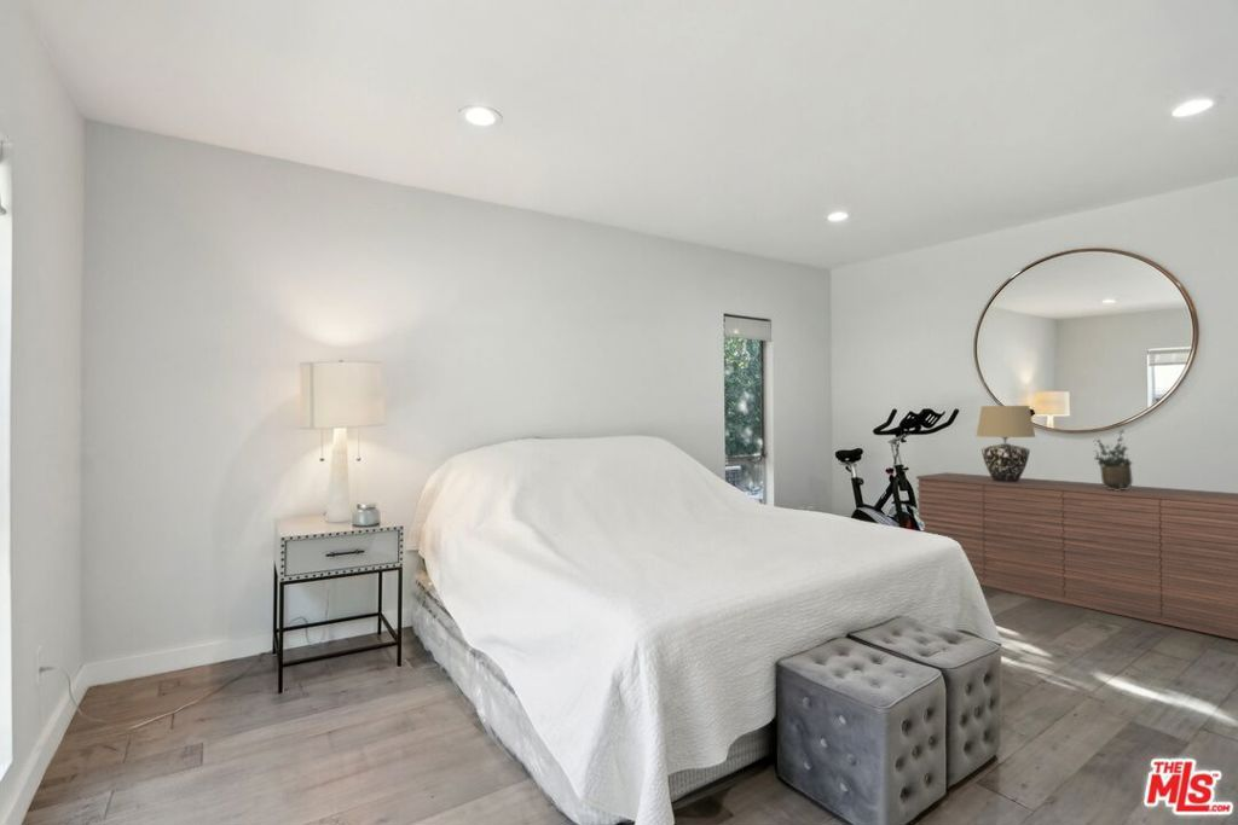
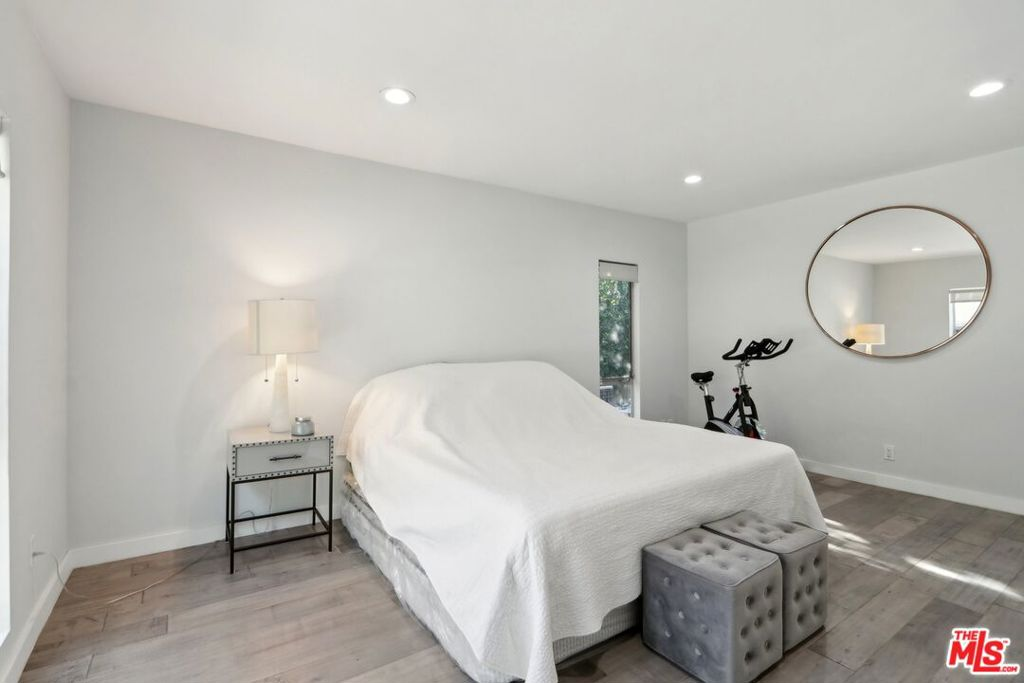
- potted plant (1113, 459)
- table lamp (1005, 442)
- dresser (1076, 541)
